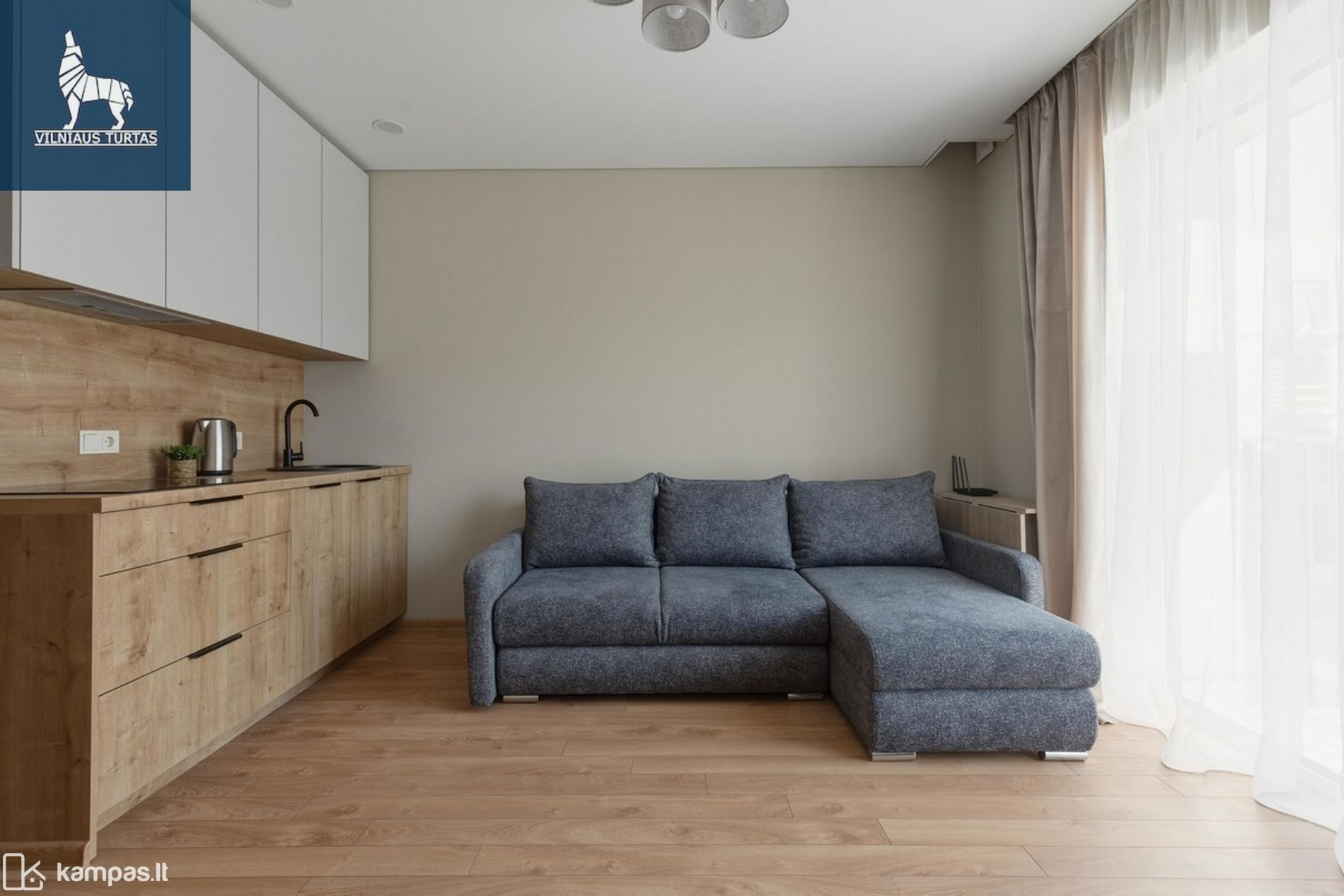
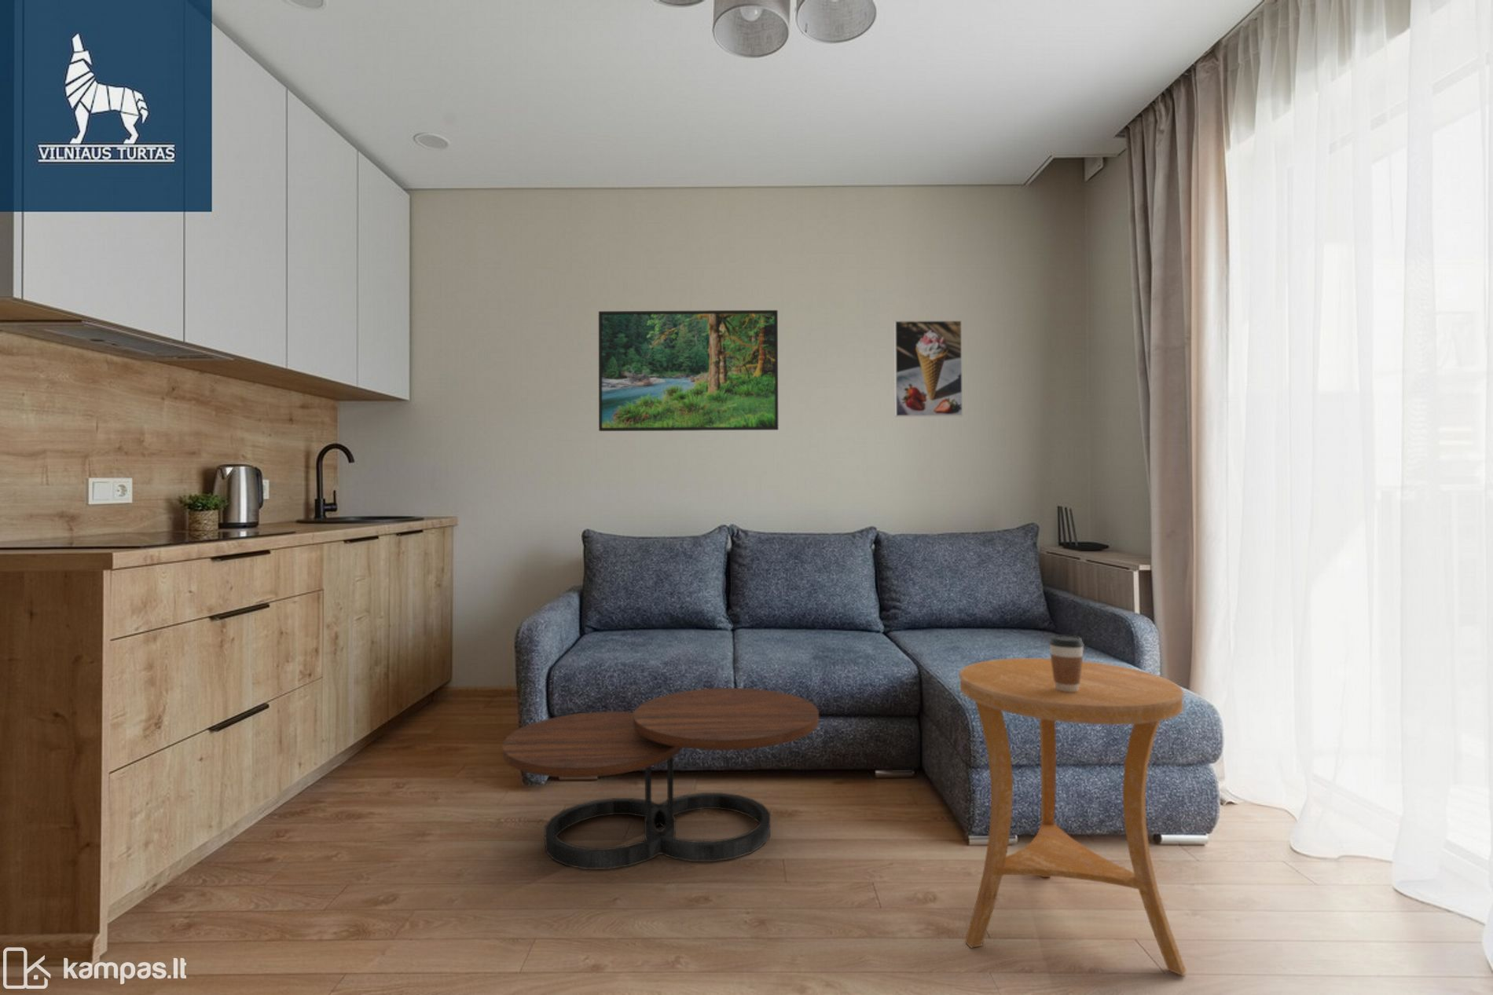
+ coffee table (668, 774)
+ coffee cup (1066, 662)
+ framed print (928, 369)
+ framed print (689, 371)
+ side table (1054, 803)
